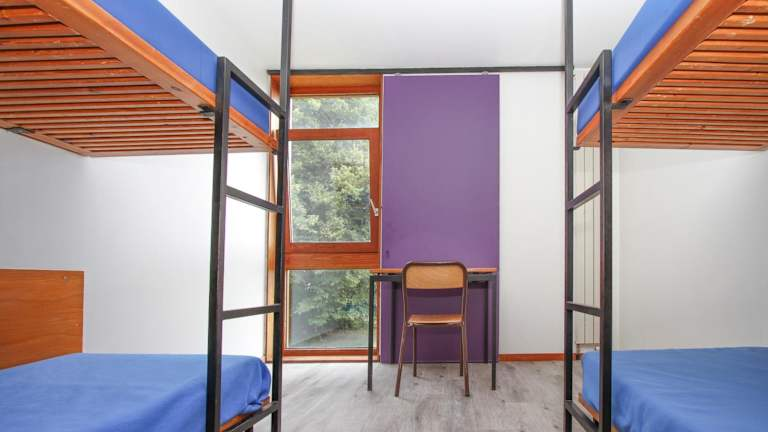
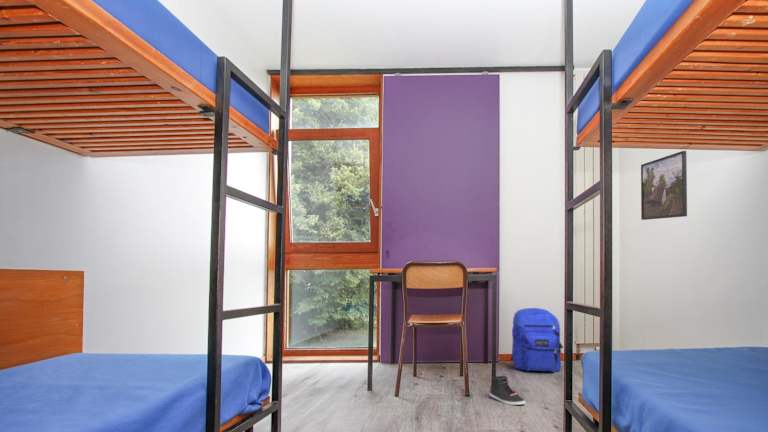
+ sneaker (506, 389)
+ backpack (538, 339)
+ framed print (661, 188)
